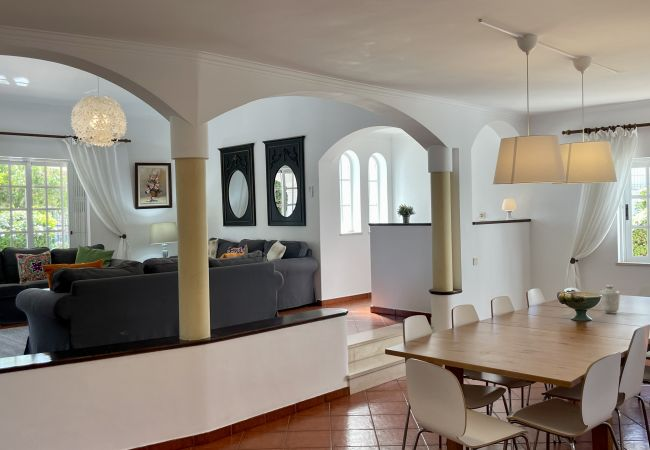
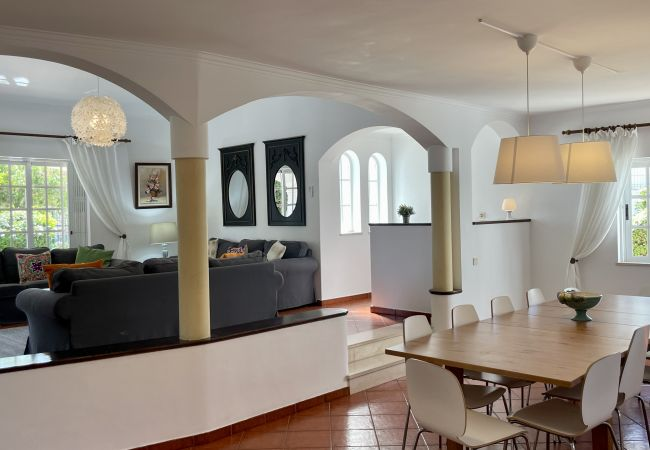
- vase (610, 299)
